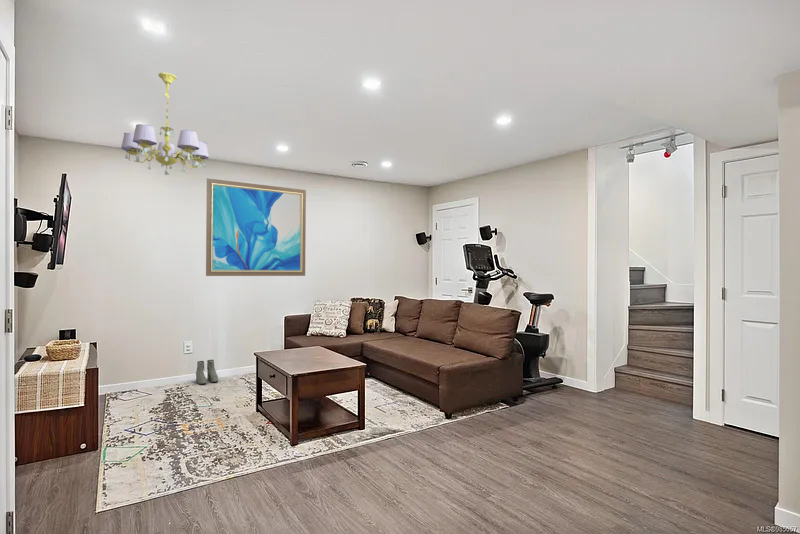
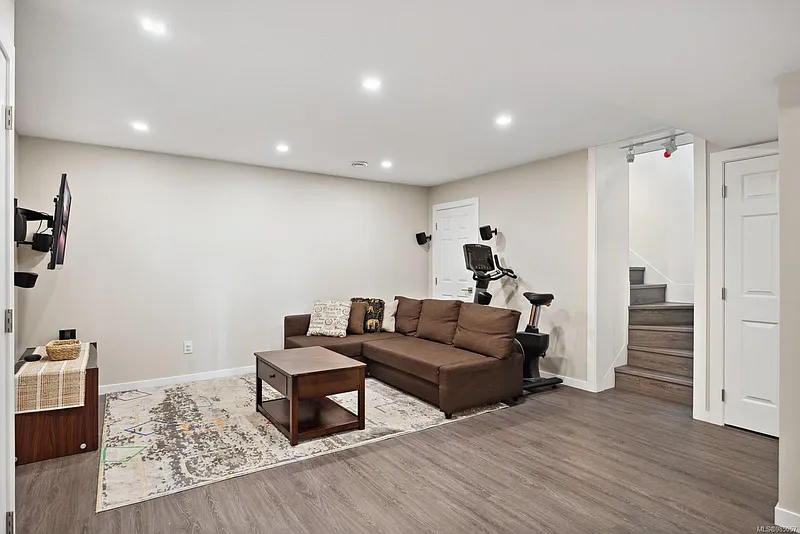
- boots (207, 371)
- chandelier (166, 126)
- wall art (259, 230)
